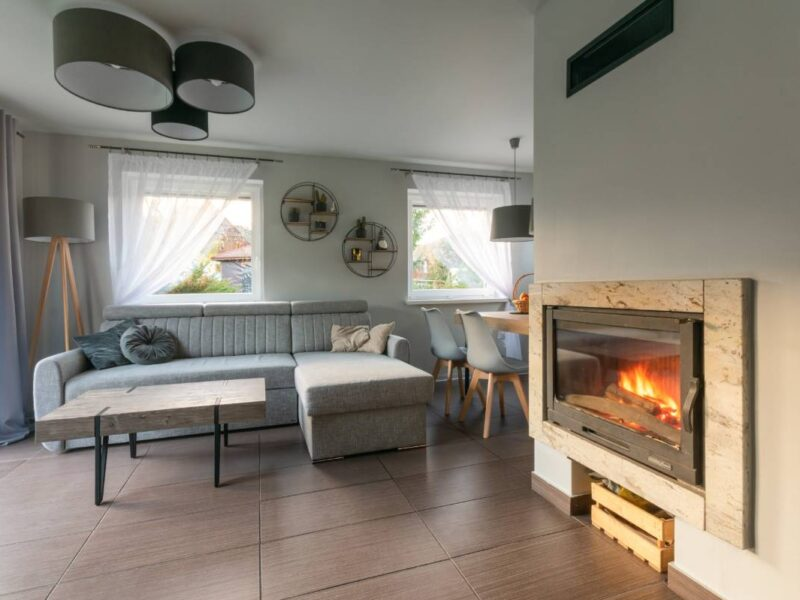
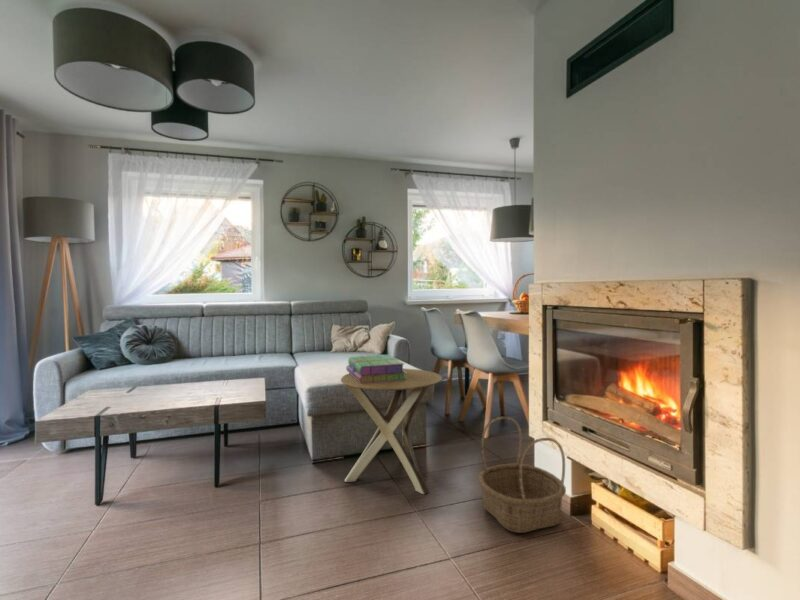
+ stack of books (375, 367)
+ basket (520, 471)
+ side table (392, 425)
